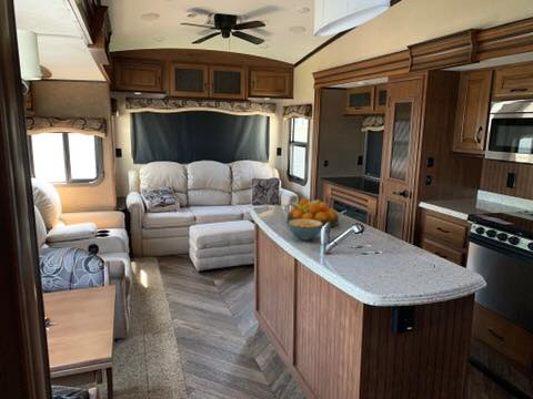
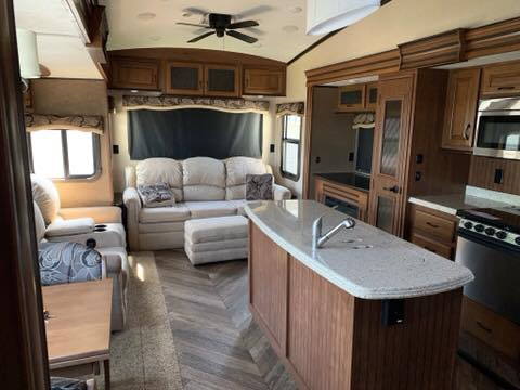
- fruit bowl (312, 211)
- cereal bowl (304, 231)
